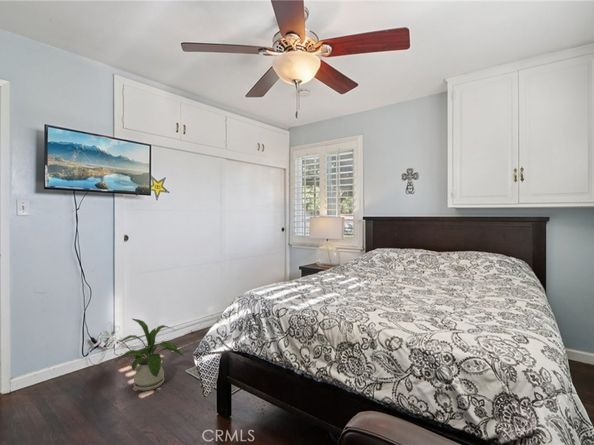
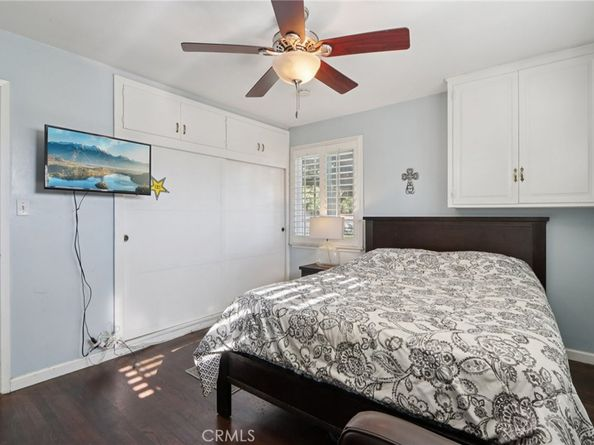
- house plant (149, 355)
